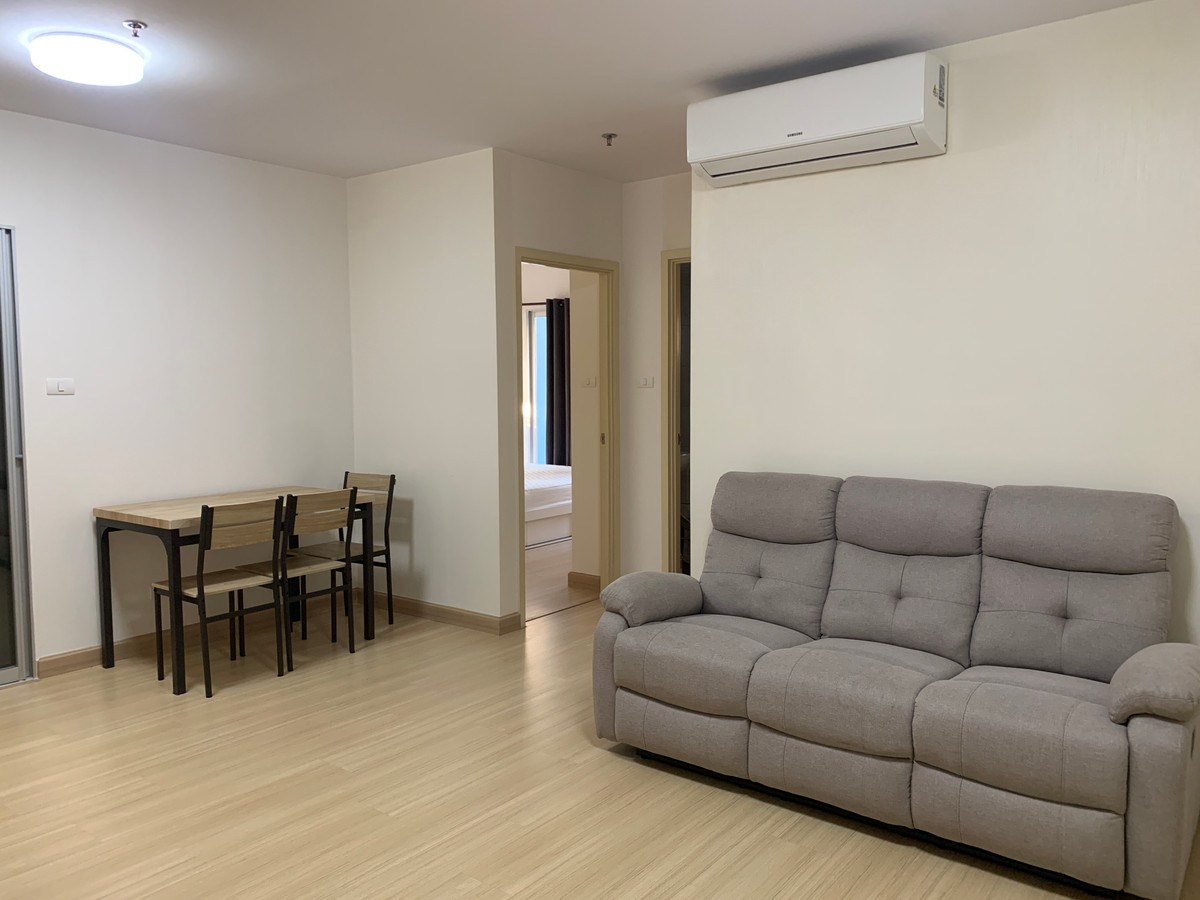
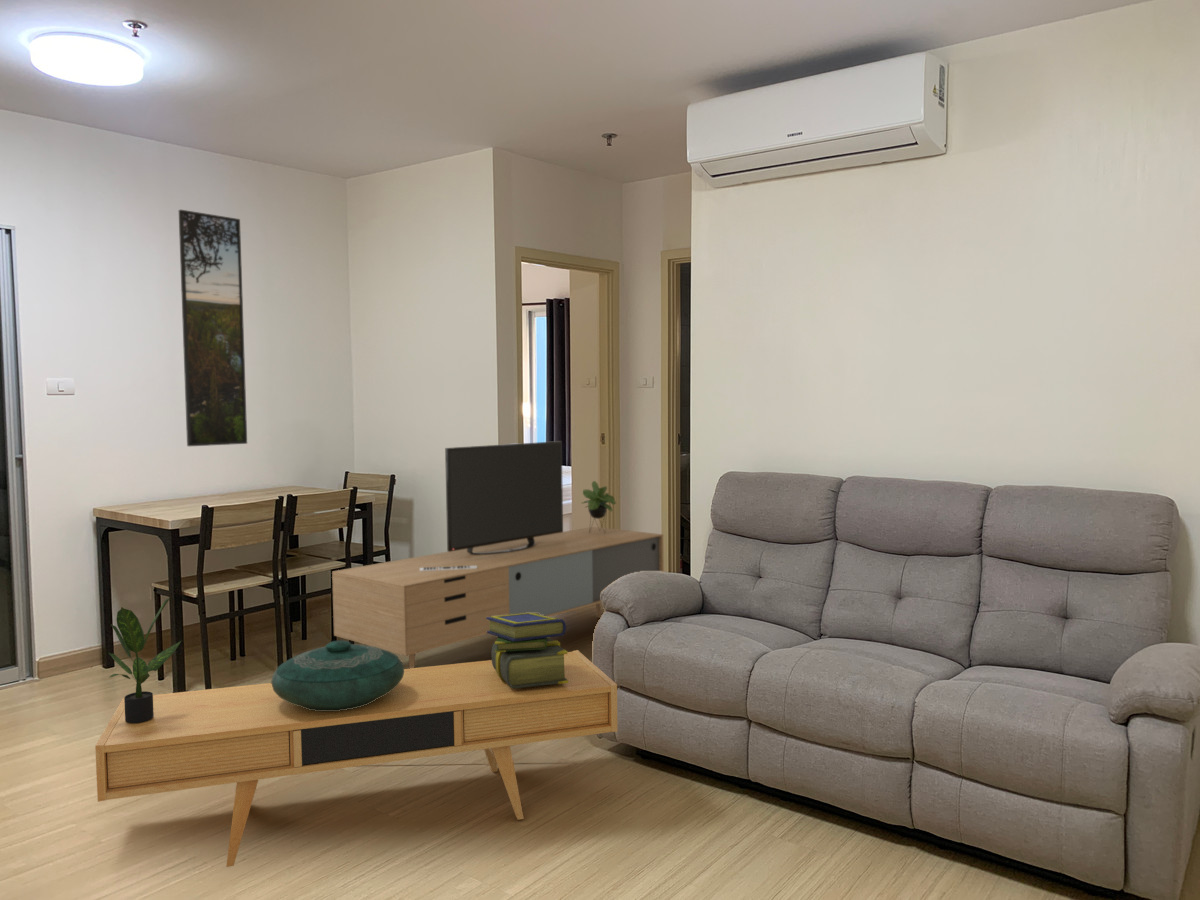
+ media console (513, 547)
+ stack of books (525, 644)
+ decorative bowl (338, 668)
+ tv console (374, 750)
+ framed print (214, 330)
+ potted plant (142, 659)
